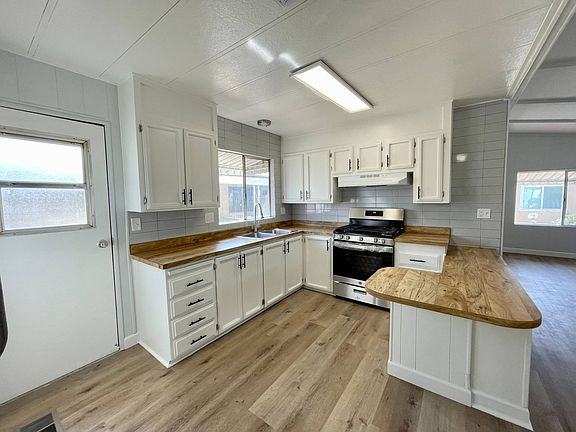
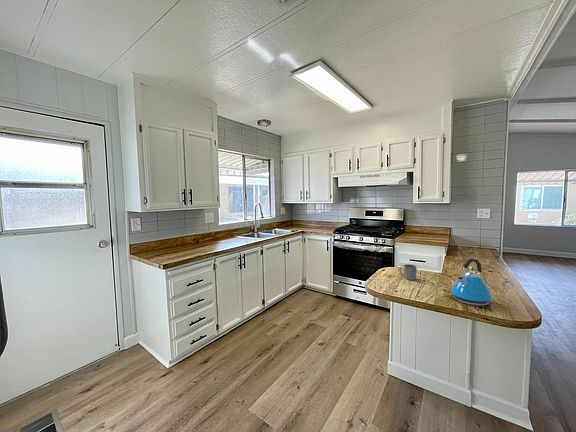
+ kettle (472, 278)
+ mug (407, 271)
